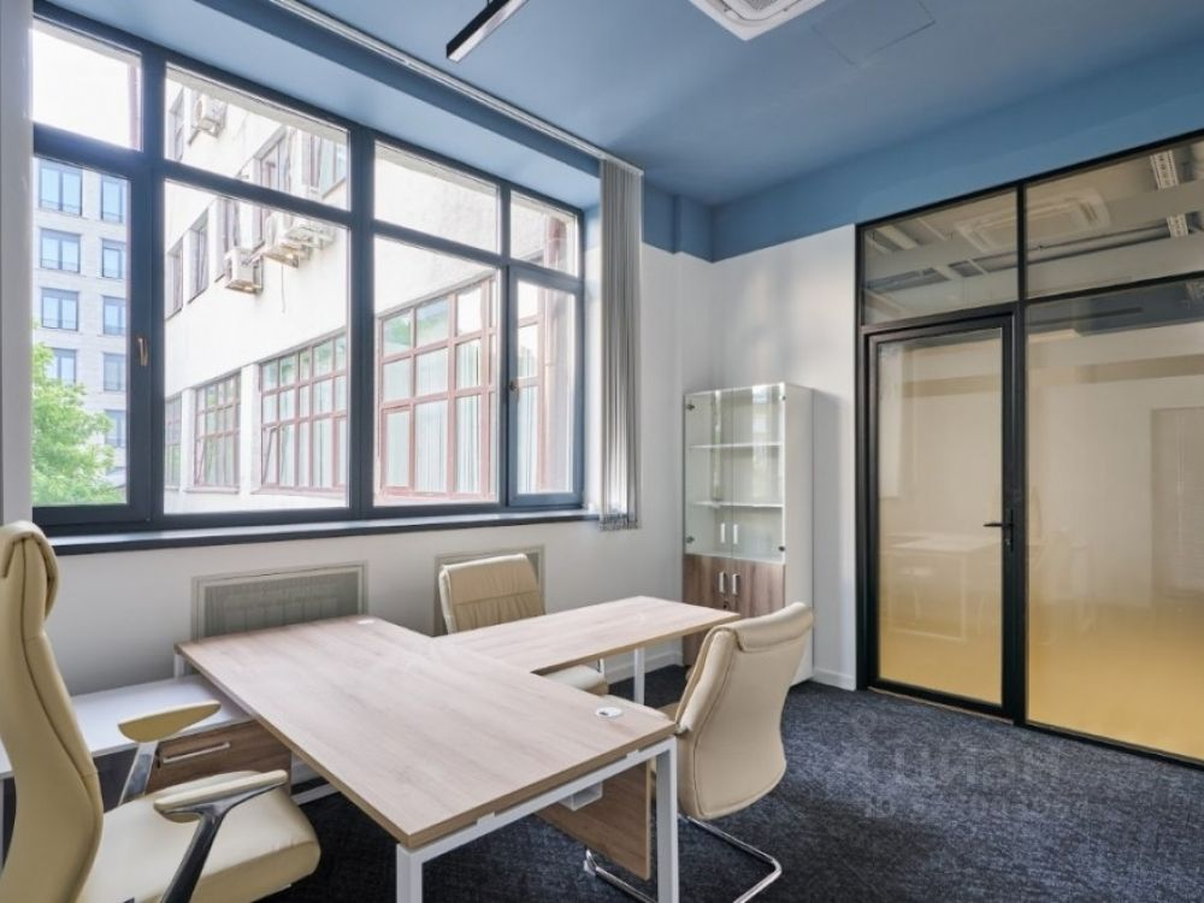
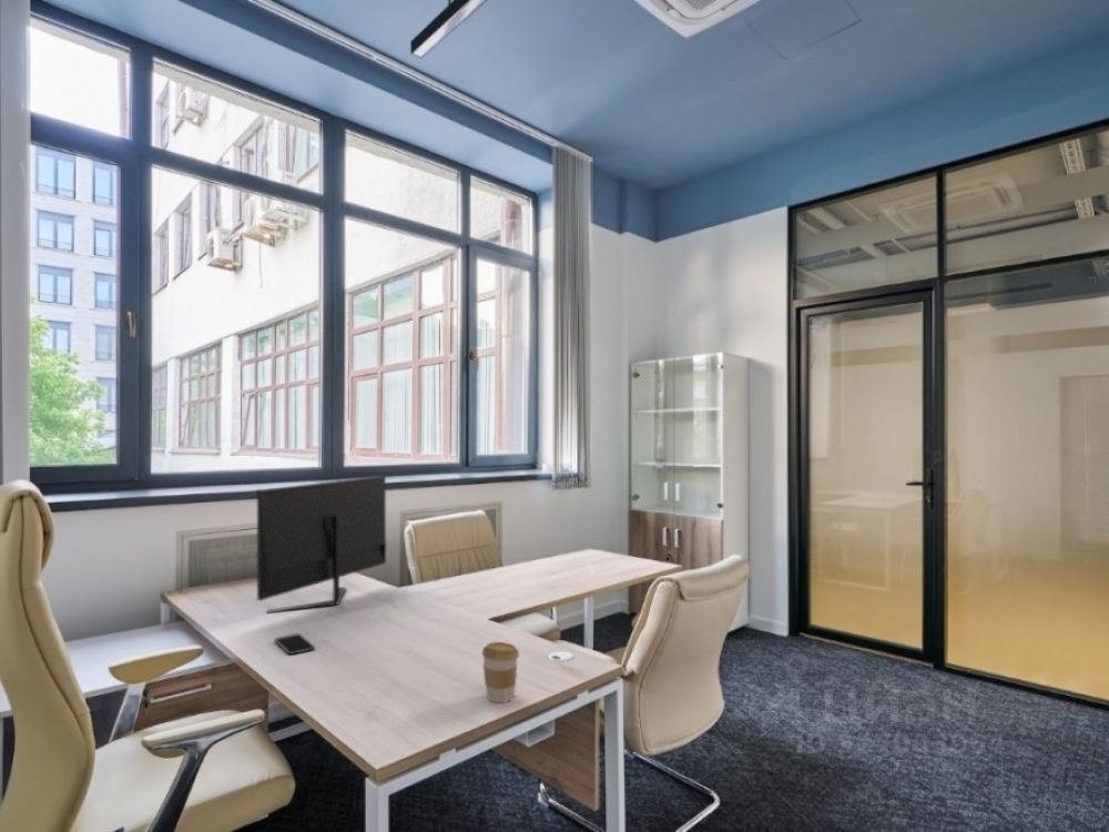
+ monitor (326, 541)
+ coffee cup (500, 670)
+ smartphone (294, 643)
